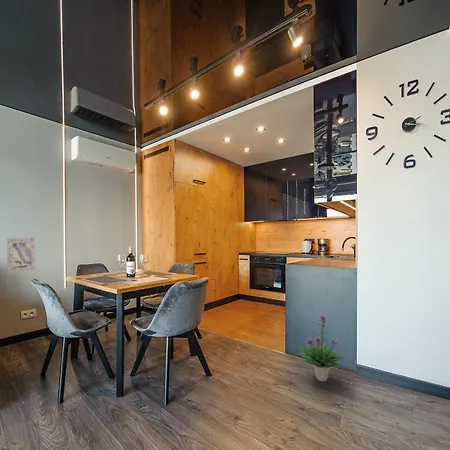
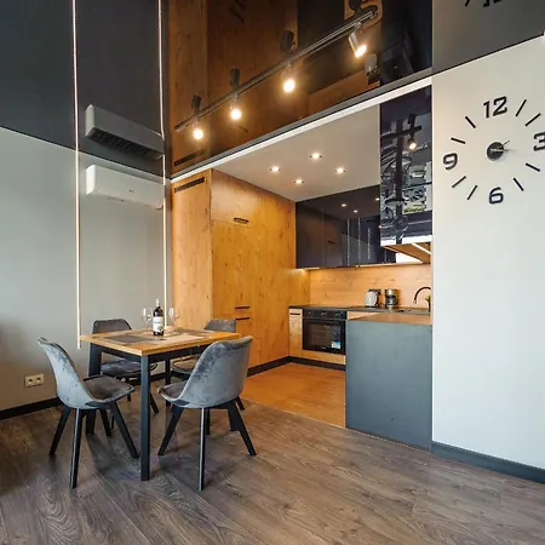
- potted plant (321, 347)
- wall art (22, 254)
